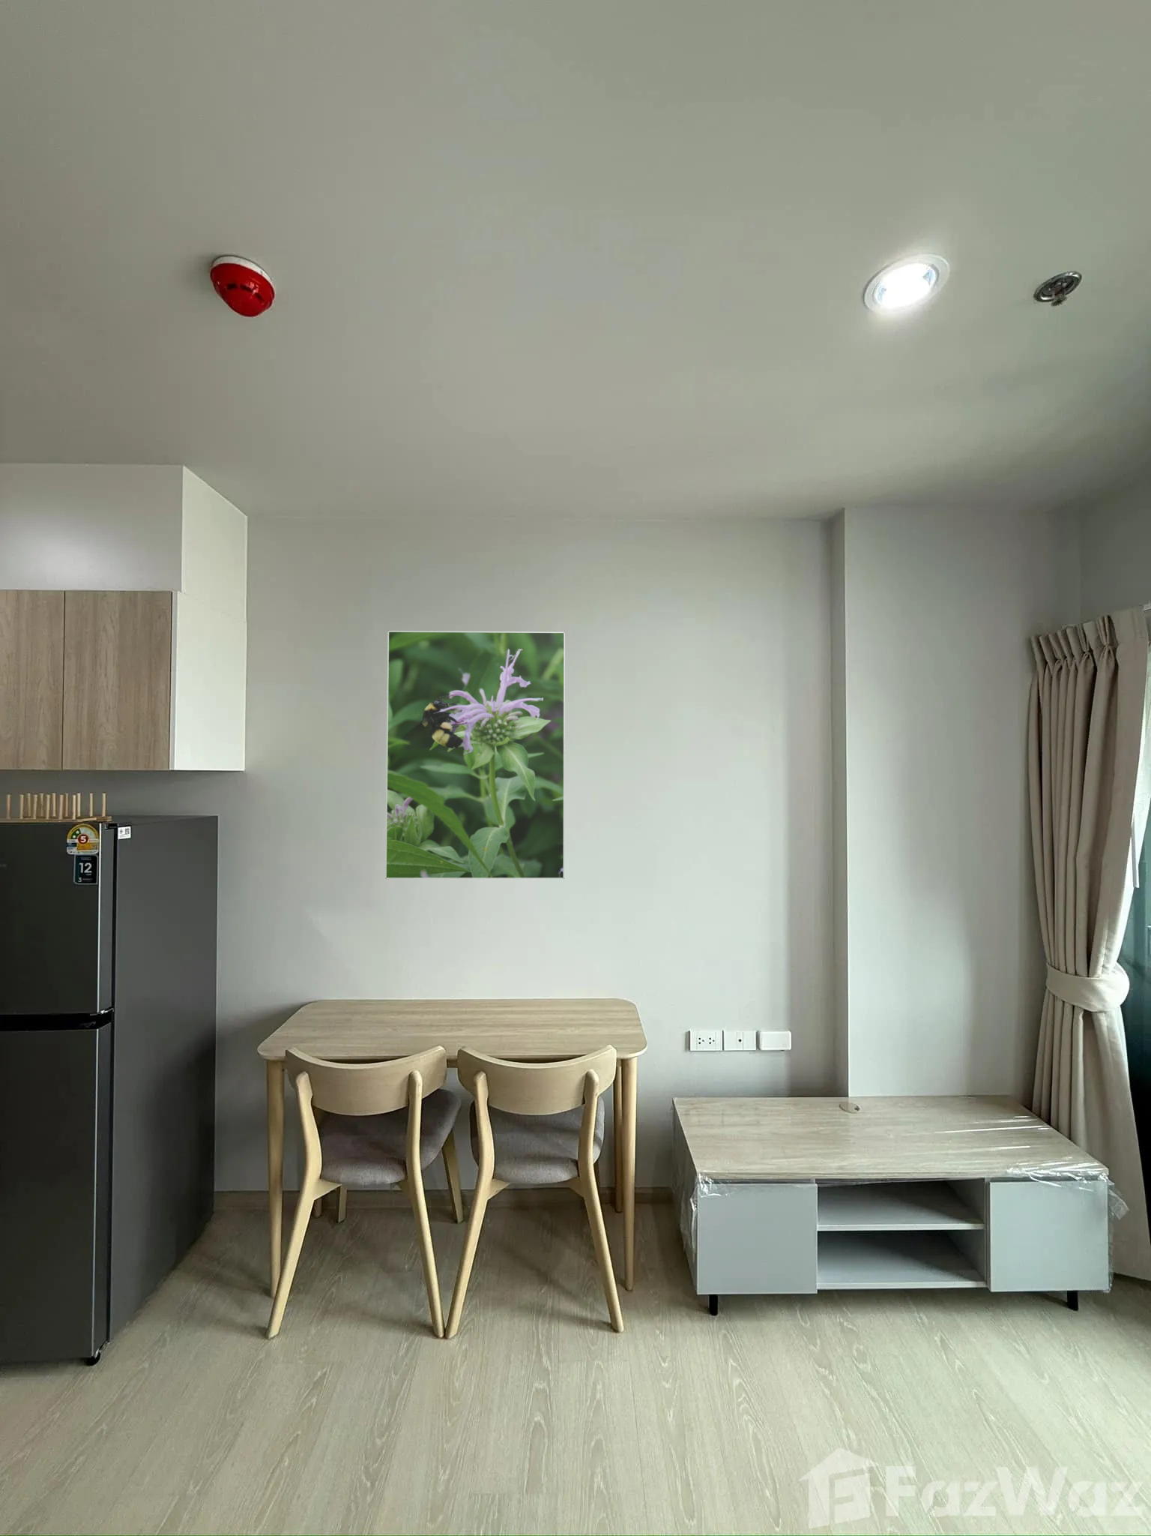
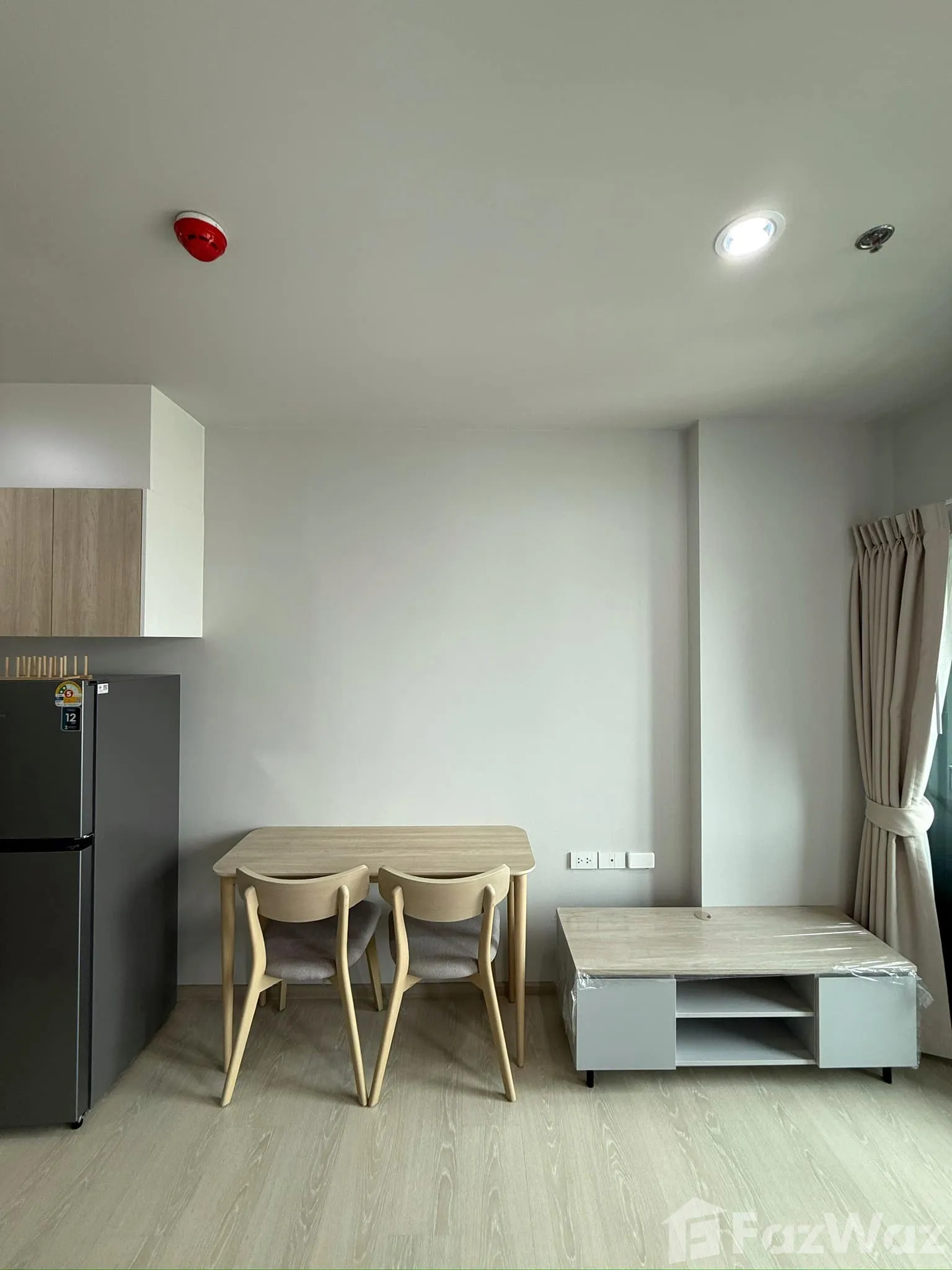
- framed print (476, 755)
